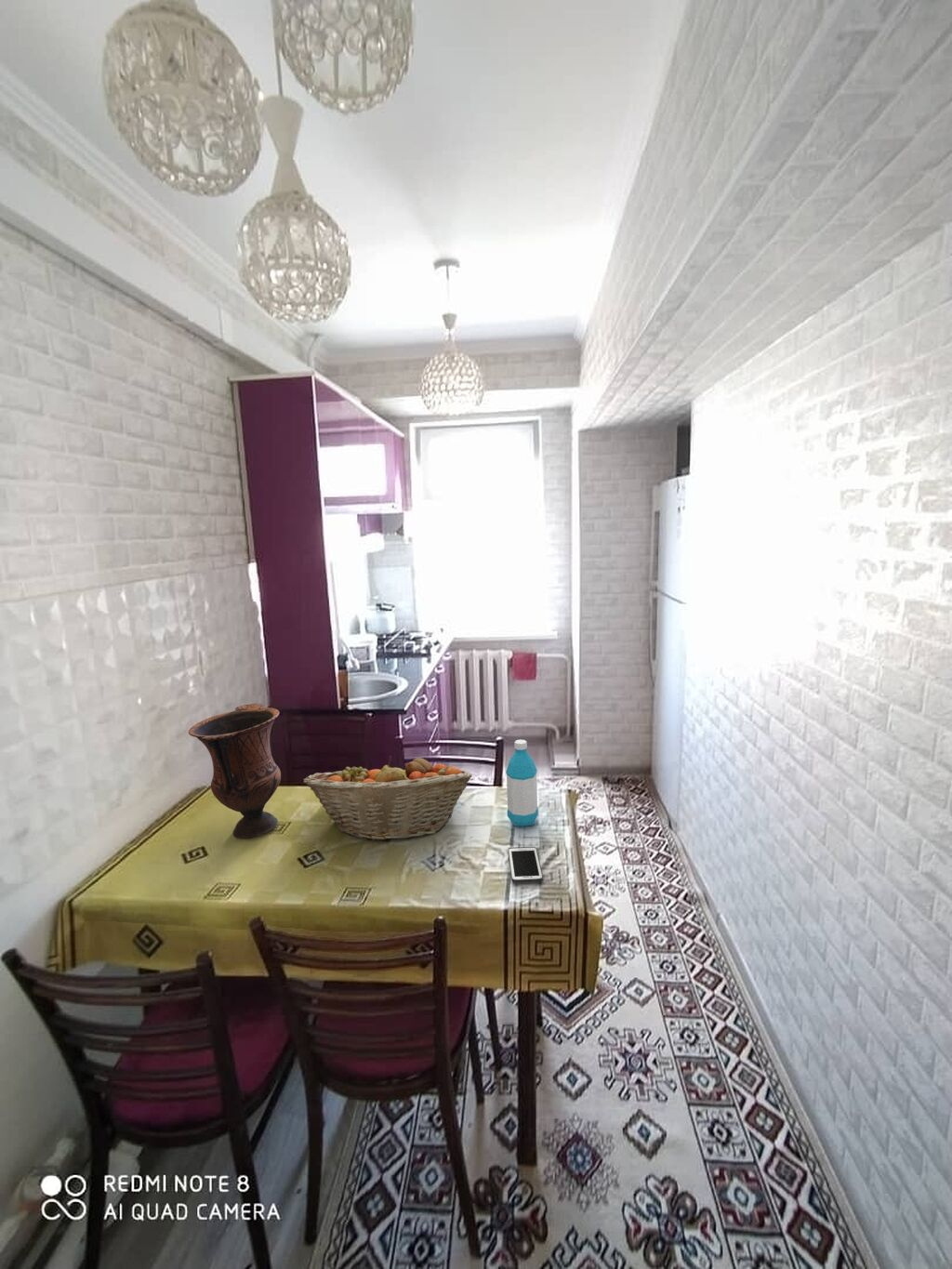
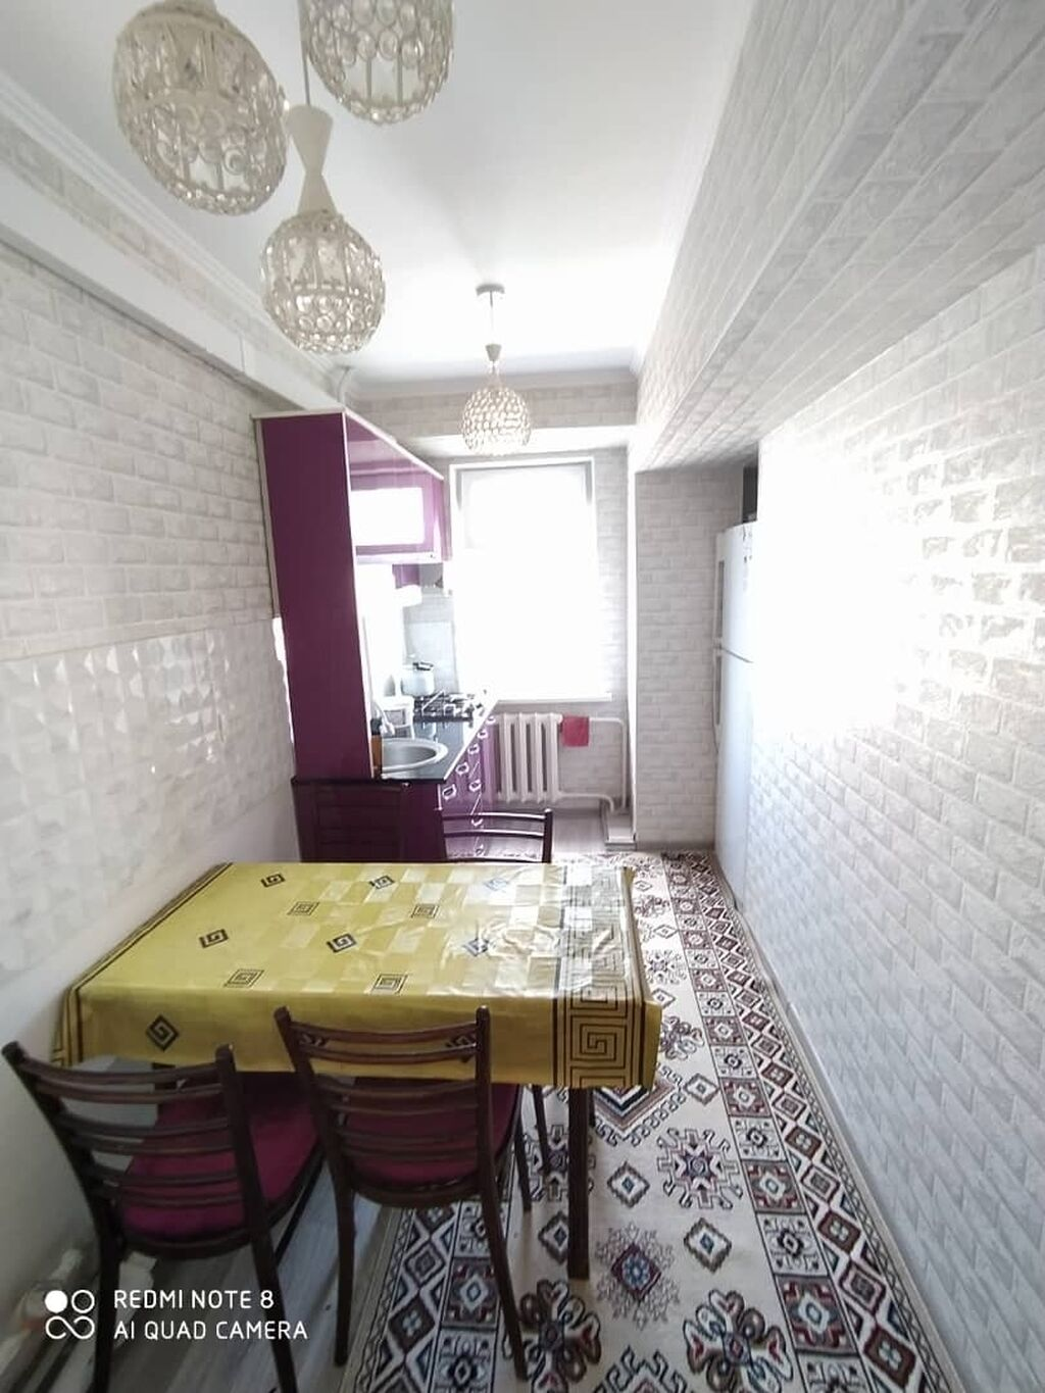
- fruit basket (390, 788)
- vase (241, 774)
- water bottle (522, 782)
- cell phone (524, 864)
